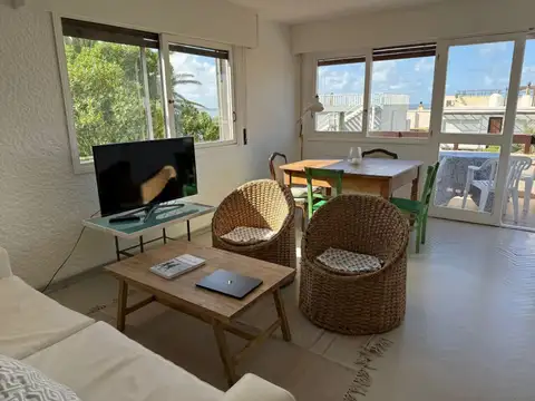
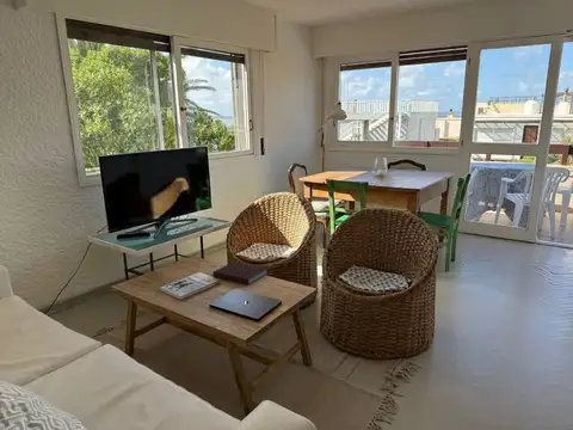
+ notebook (240, 272)
